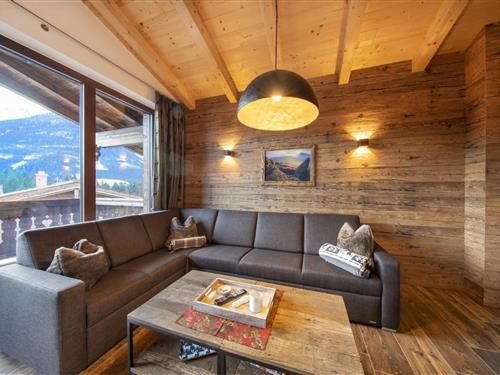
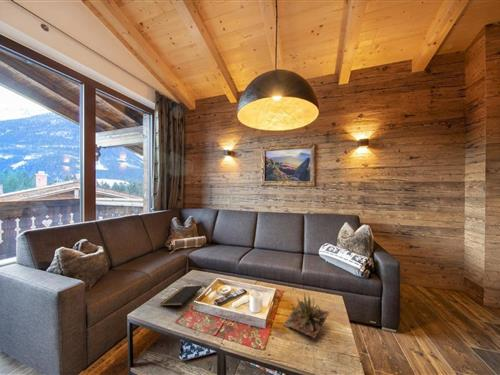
+ notepad (182, 295)
+ succulent plant (306, 309)
